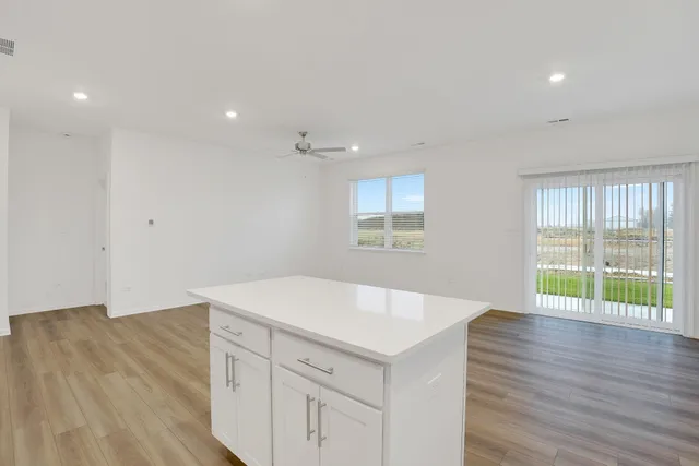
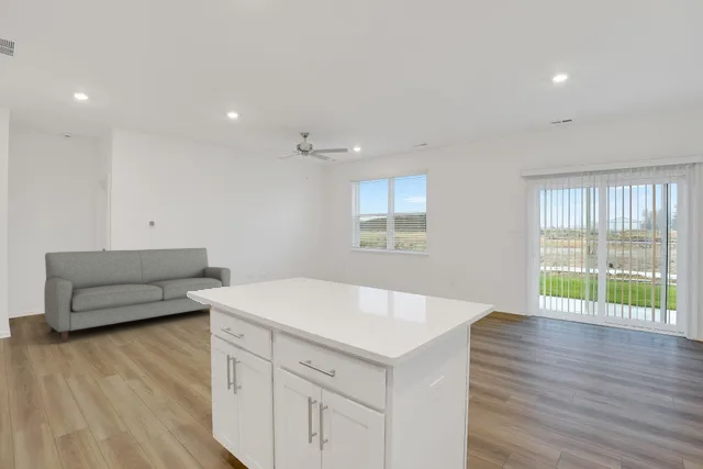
+ sofa (147, 286)
